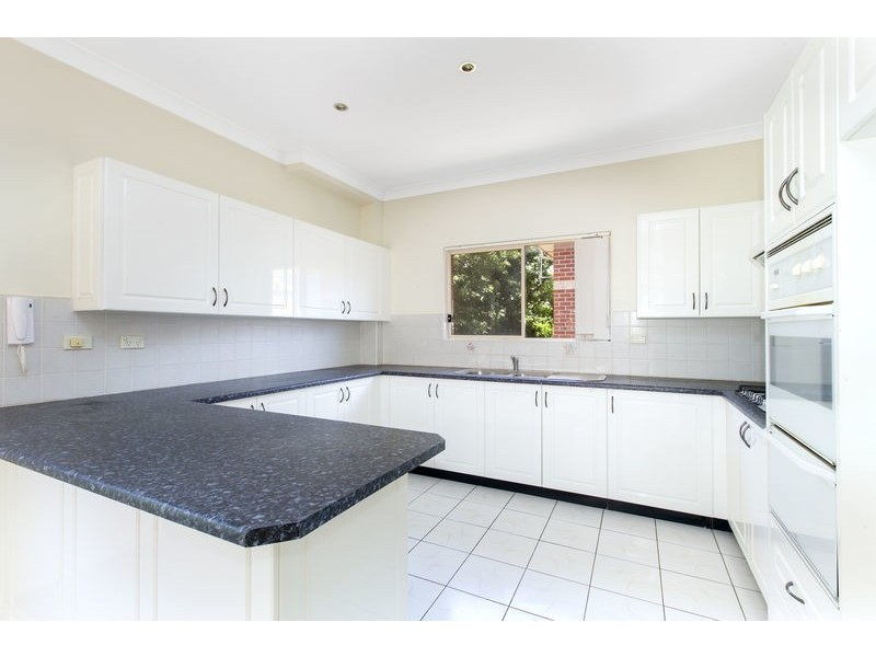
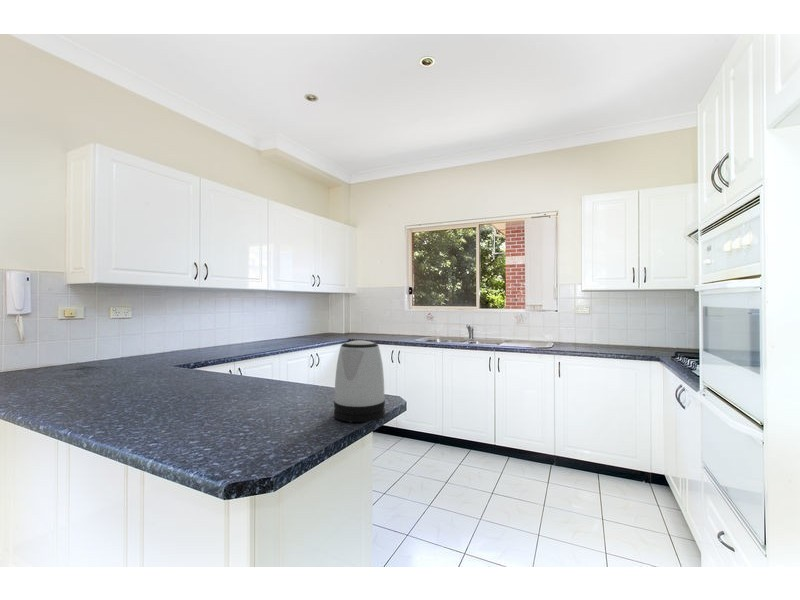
+ kettle (362, 376)
